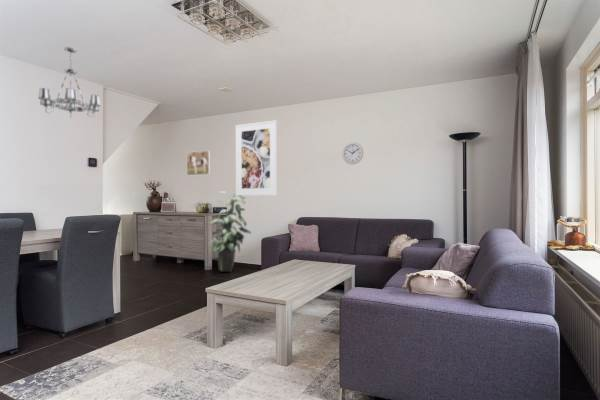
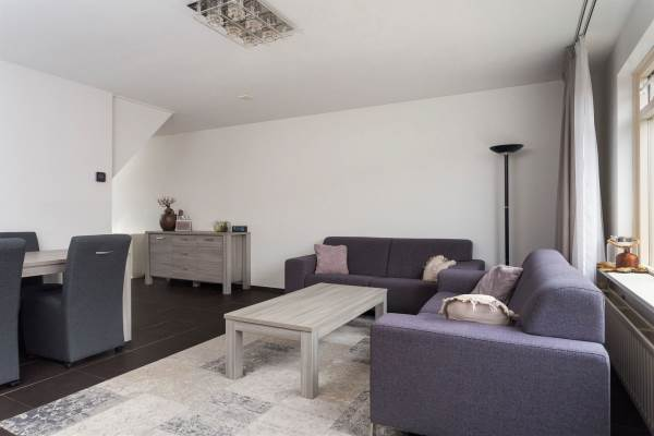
- wall clock (352, 153)
- indoor plant (227, 231)
- chandelier (70, 81)
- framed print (198, 163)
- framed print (255, 159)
